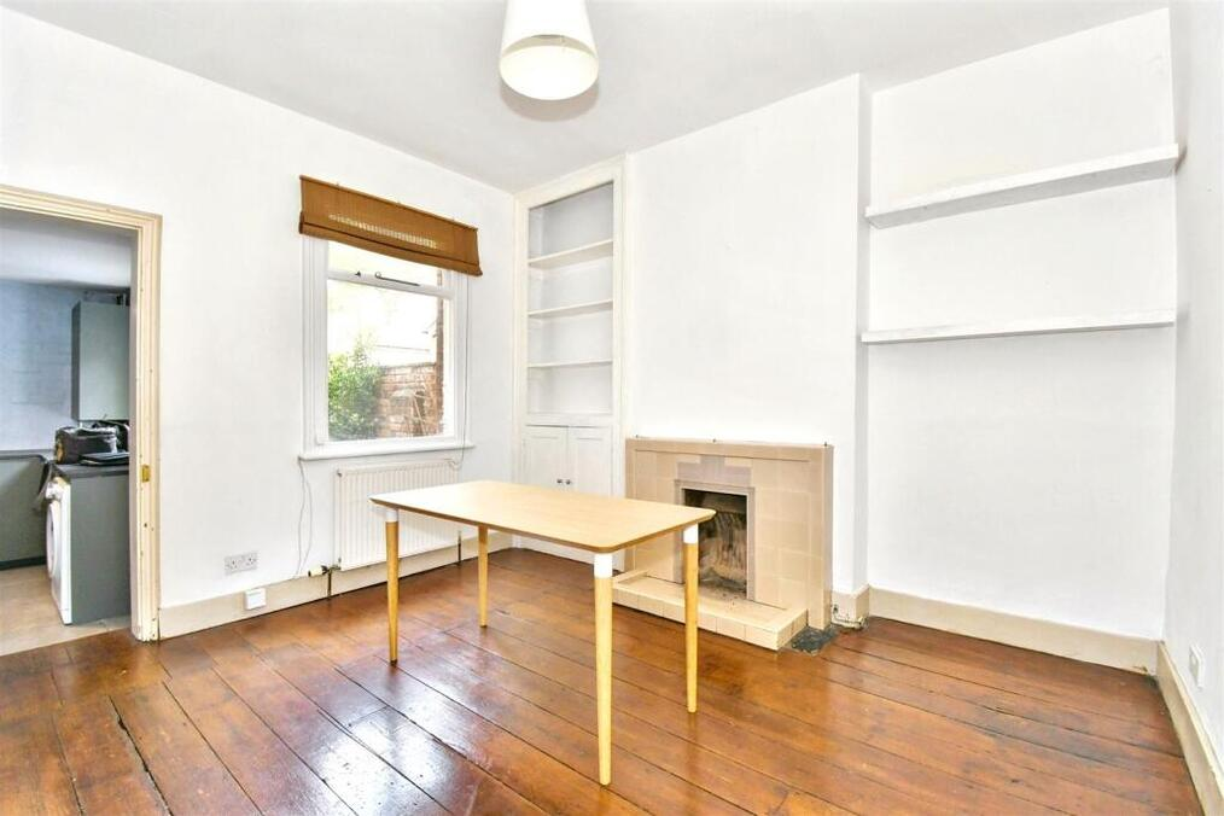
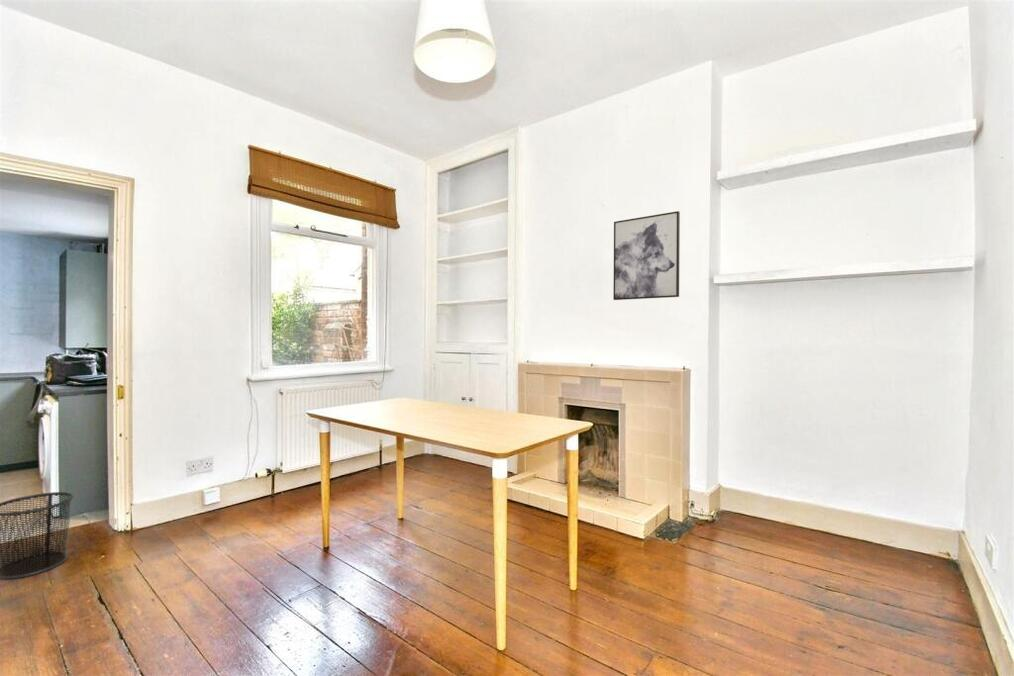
+ waste bin (32, 533)
+ wall art (645, 257)
